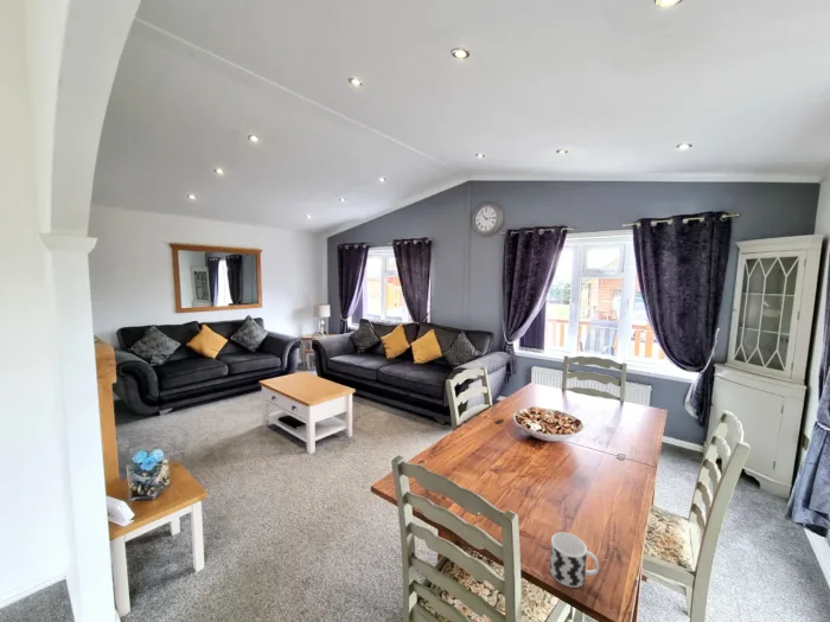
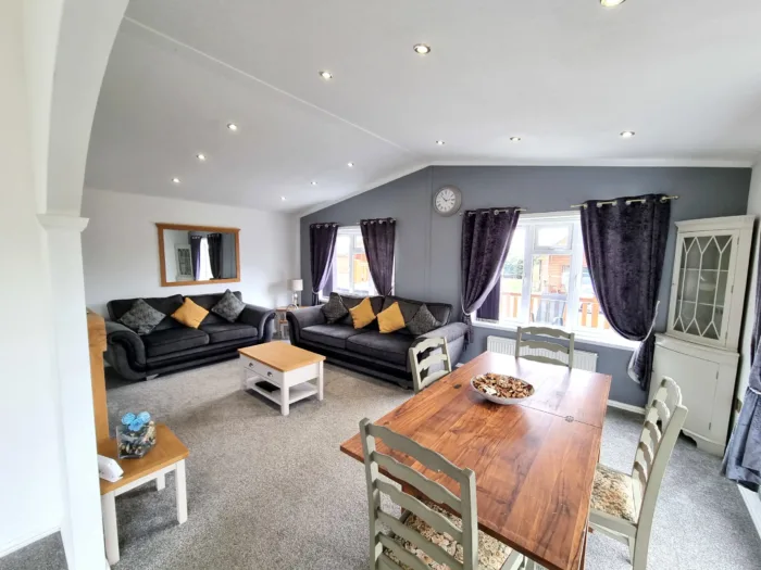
- cup (574, 560)
